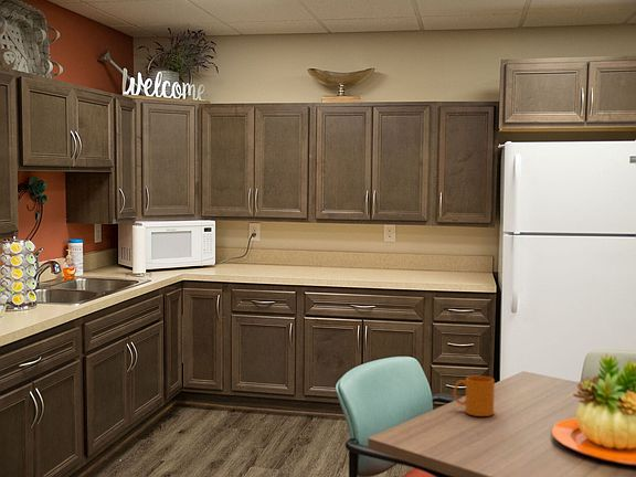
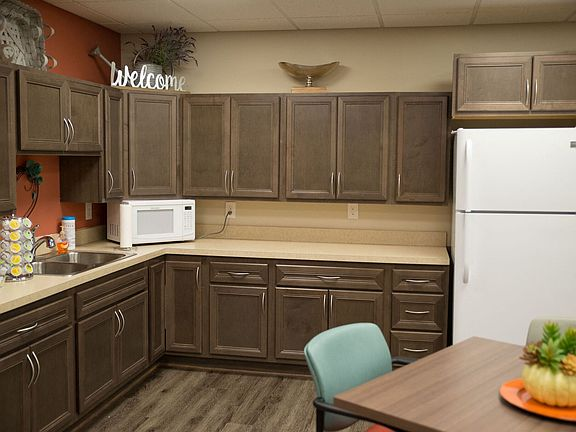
- mug (473, 394)
